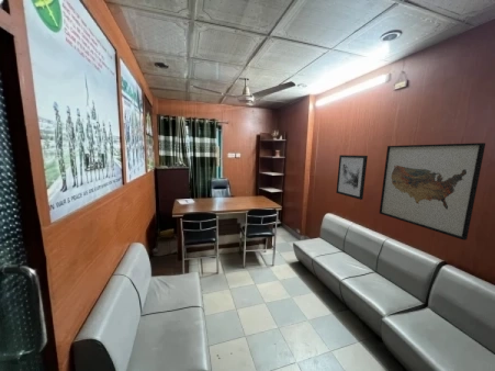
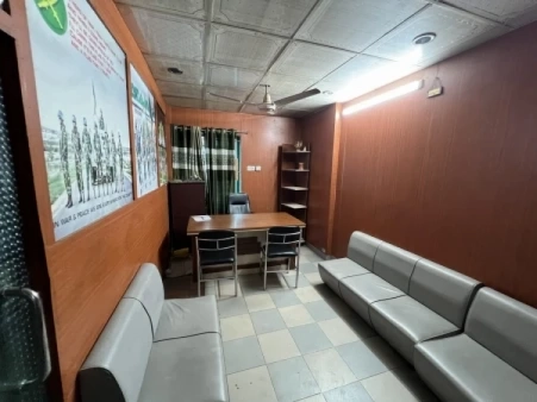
- wall art (350, 176)
- wall art (420, 186)
